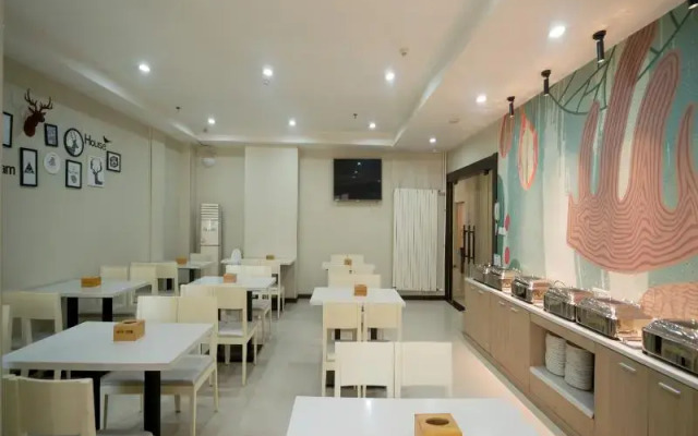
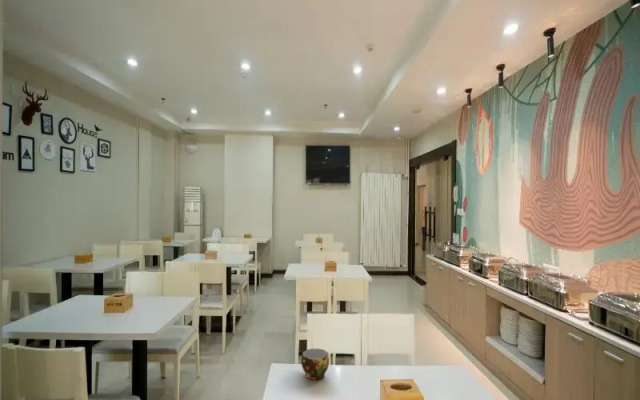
+ cup (313, 364)
